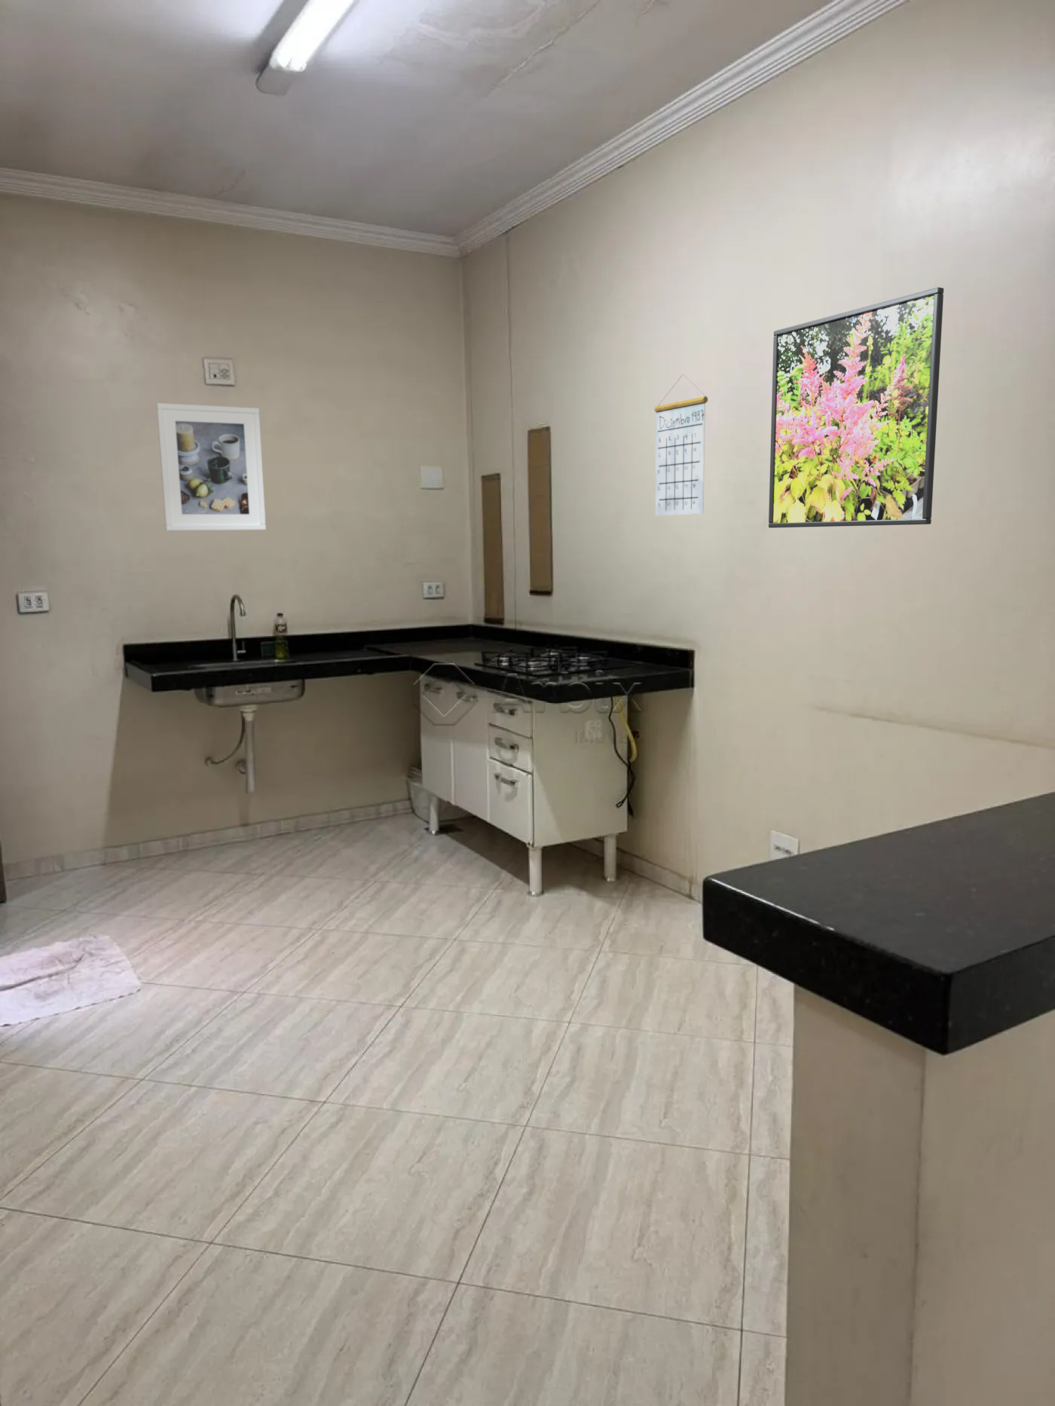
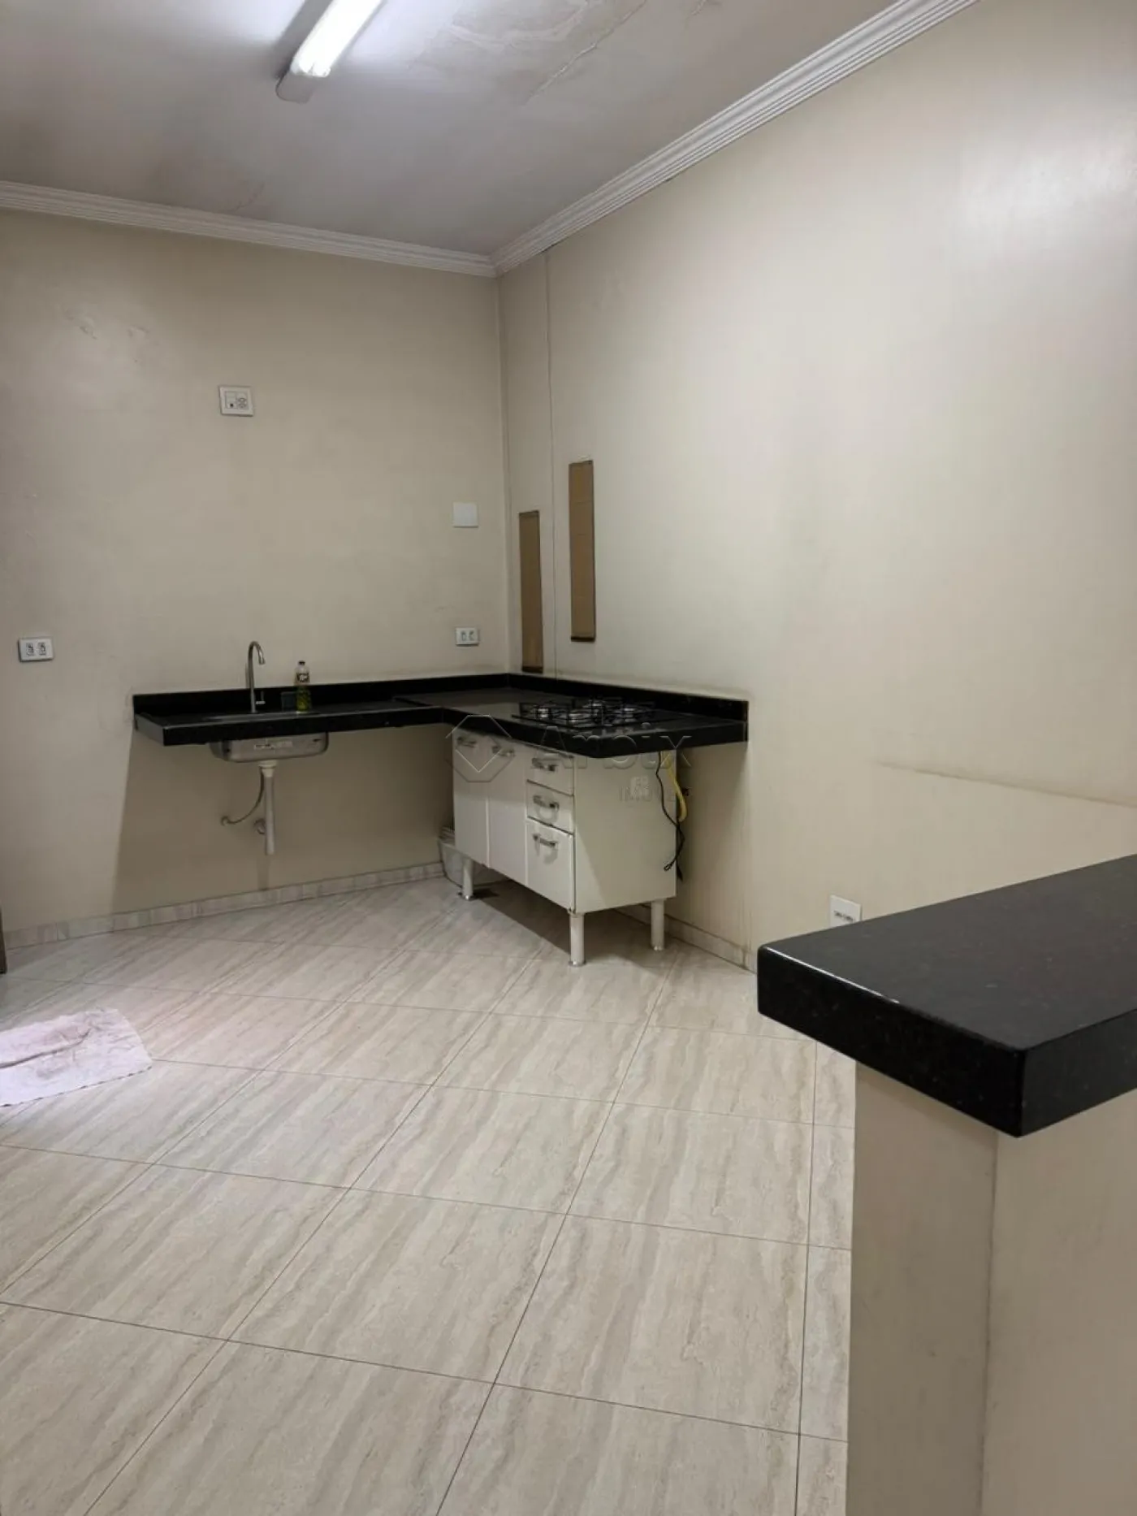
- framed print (213, 469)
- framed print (847, 420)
- calendar (679, 444)
